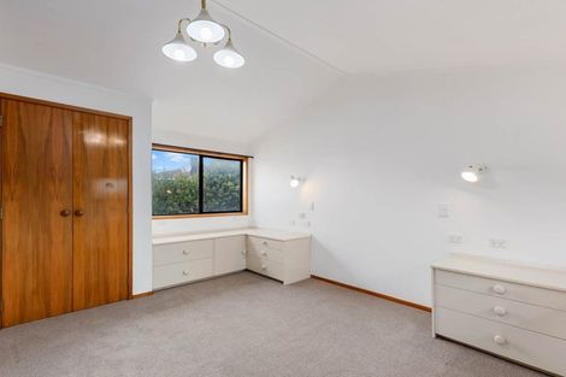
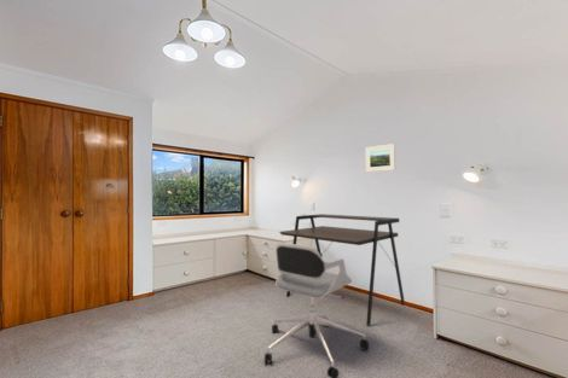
+ office chair (307, 292)
+ desk (324, 251)
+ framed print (379, 158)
